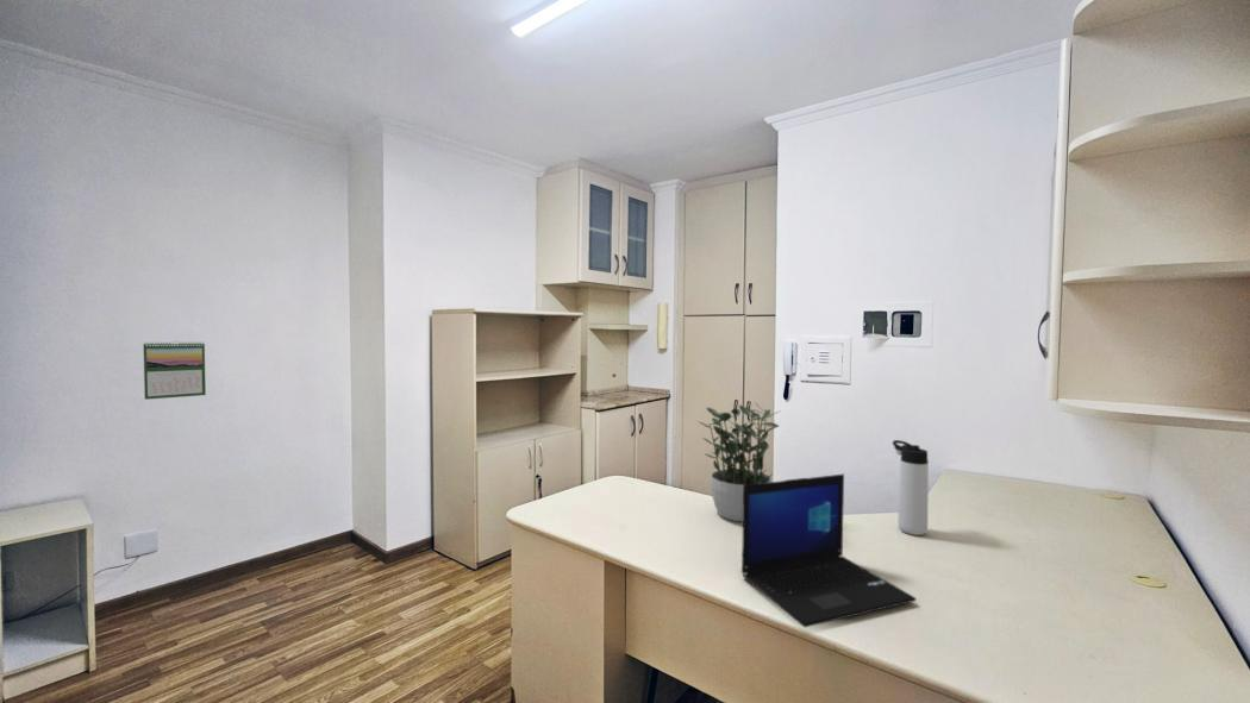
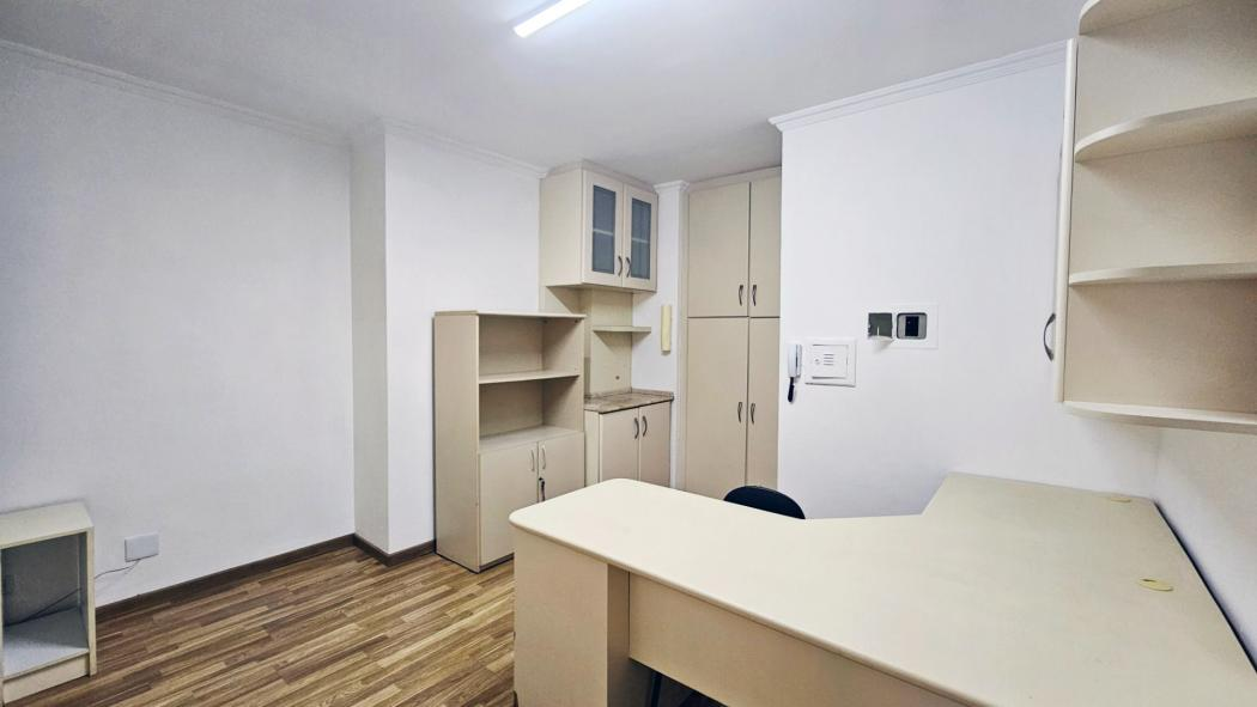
- thermos bottle (908, 485)
- calendar (175, 369)
- potted plant (740, 458)
- laptop (825, 540)
